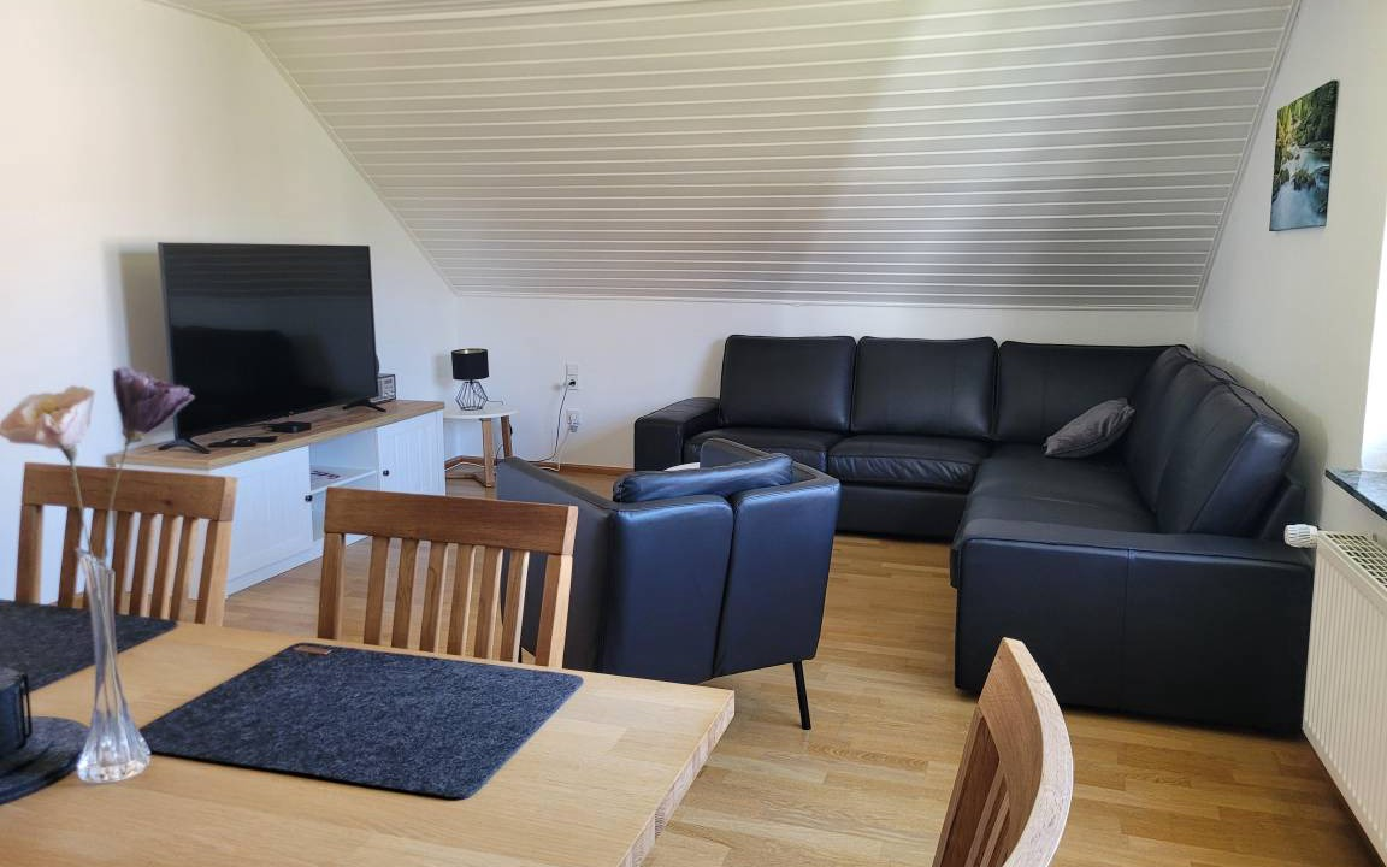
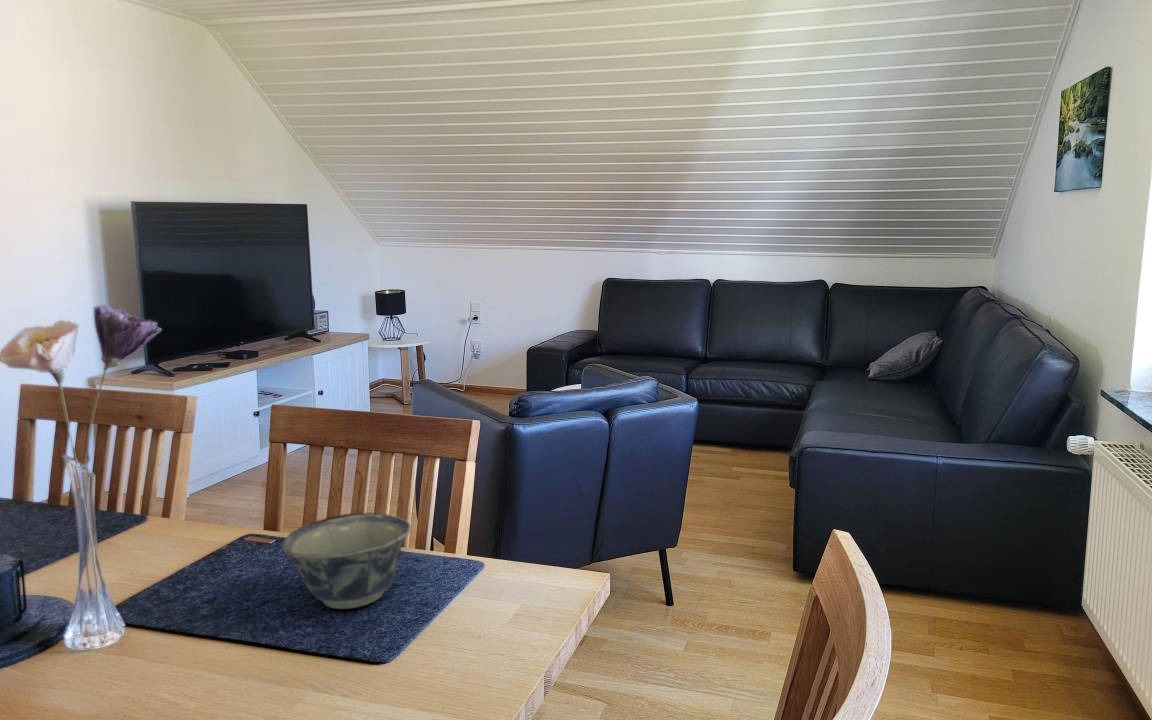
+ bowl (348, 563)
